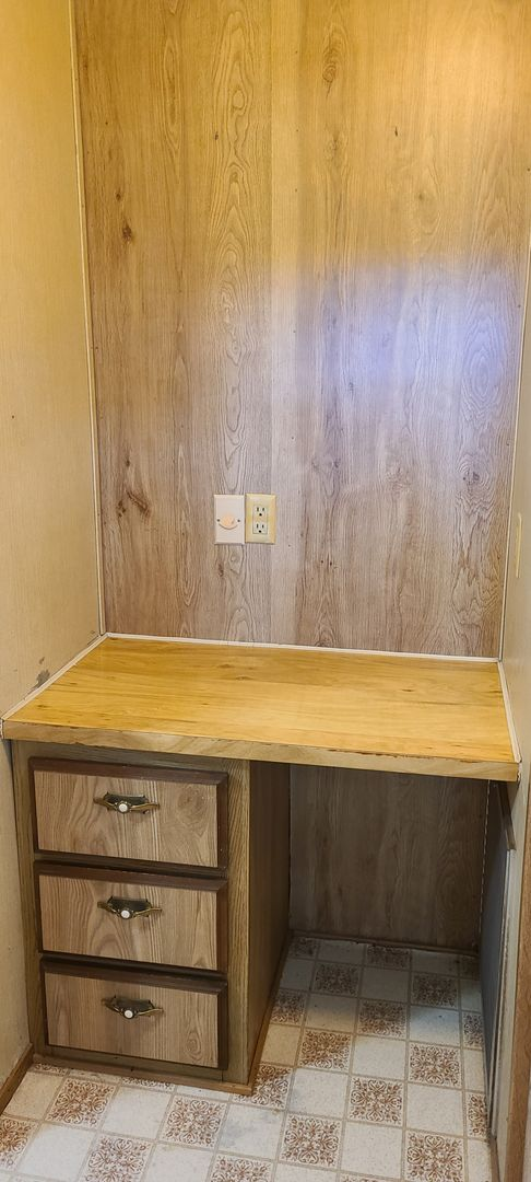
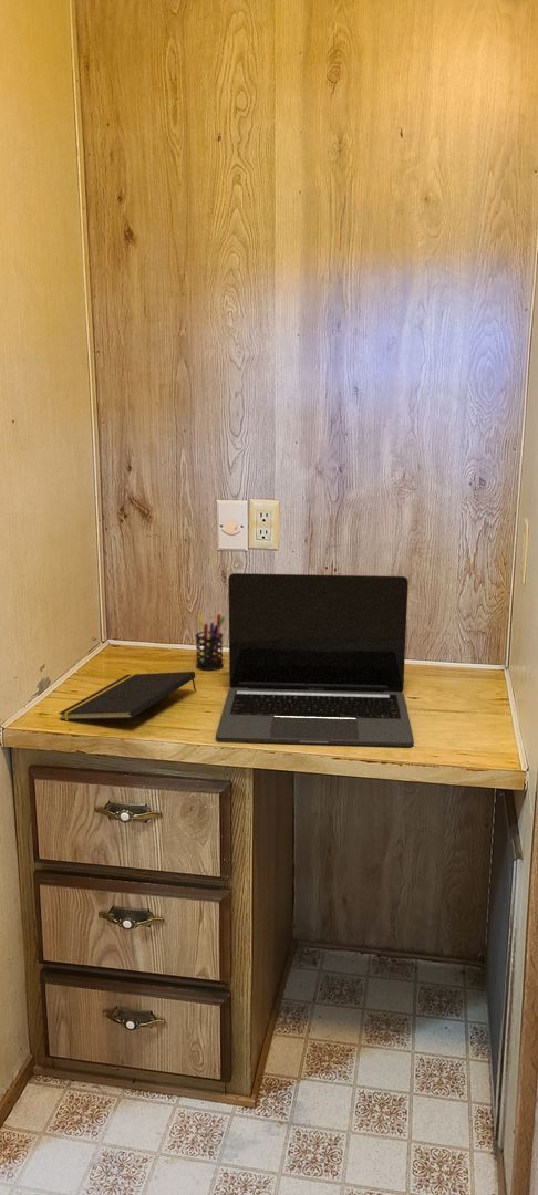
+ laptop (315, 655)
+ pen holder (213, 638)
+ notepad (130, 695)
